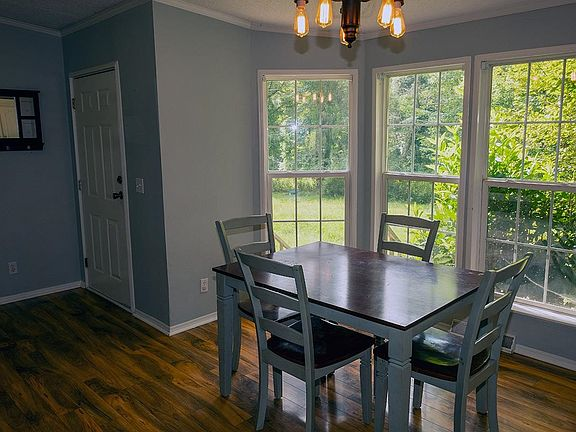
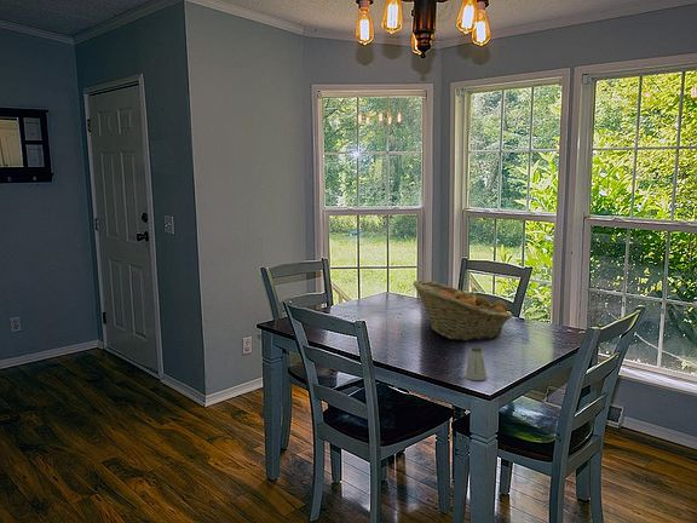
+ saltshaker (476, 362)
+ fruit basket (460, 306)
